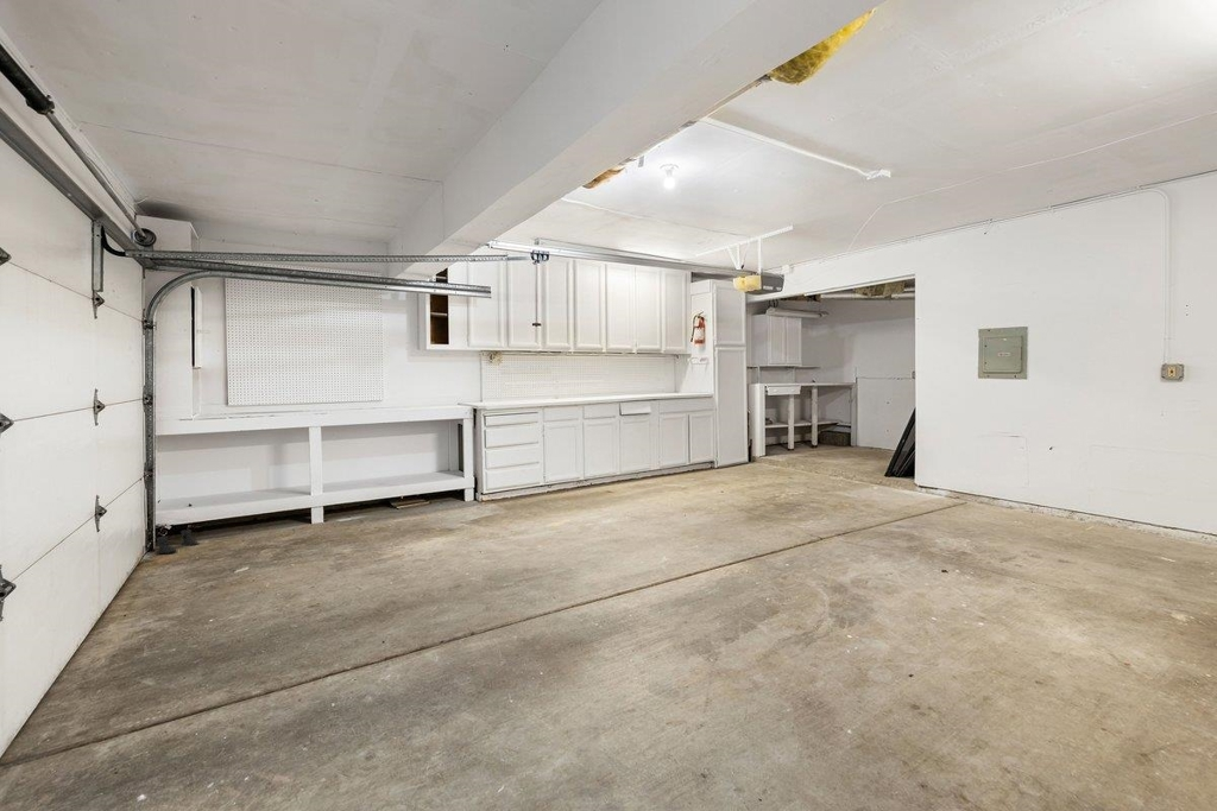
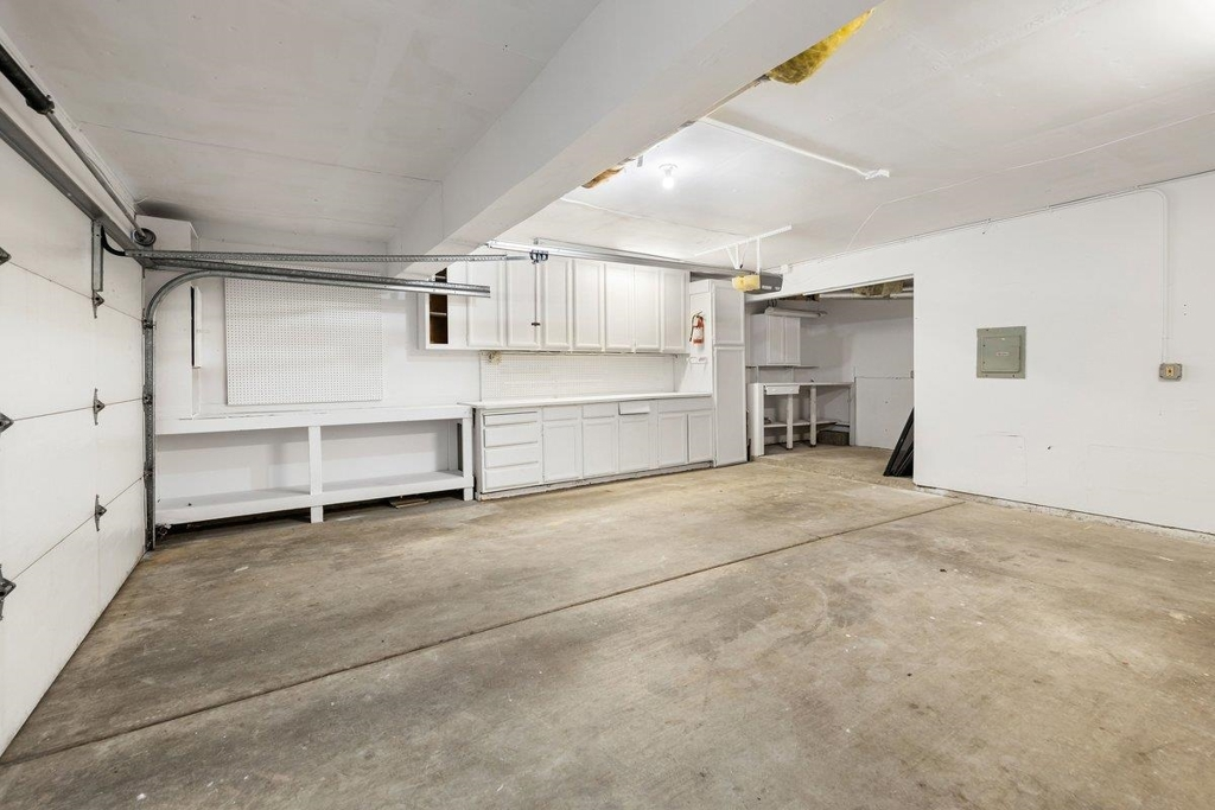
- boots (182, 541)
